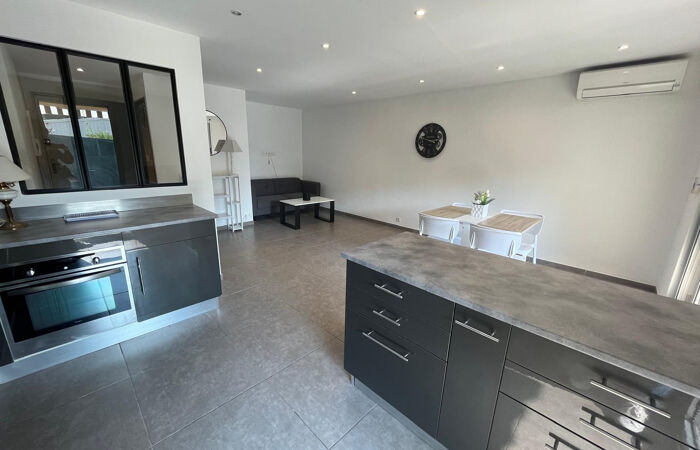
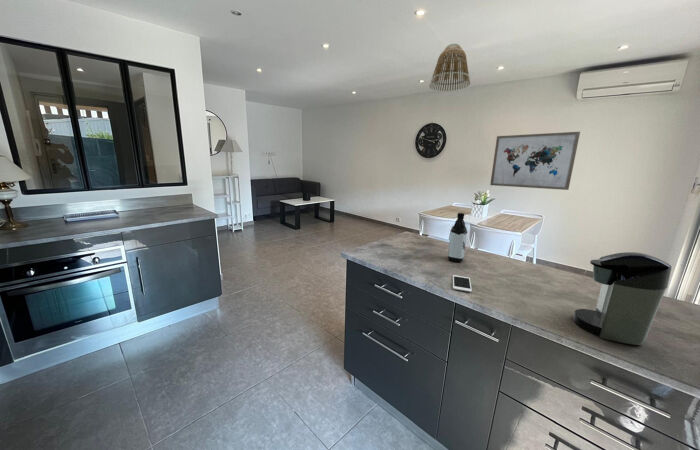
+ water bottle (458, 237)
+ lamp shade (451, 66)
+ coffee maker (620, 287)
+ cell phone (461, 283)
+ wall art (530, 161)
